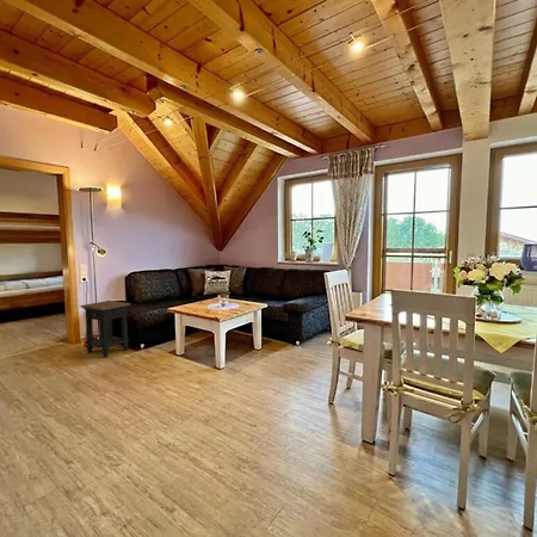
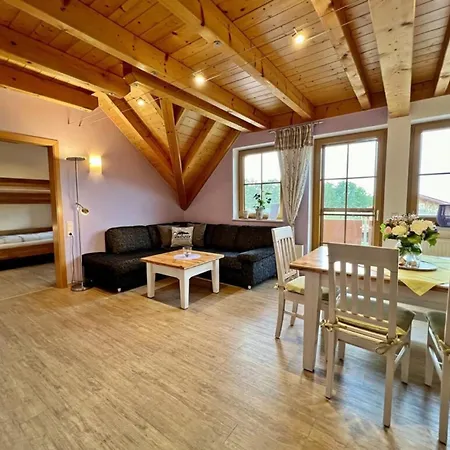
- side table (106, 327)
